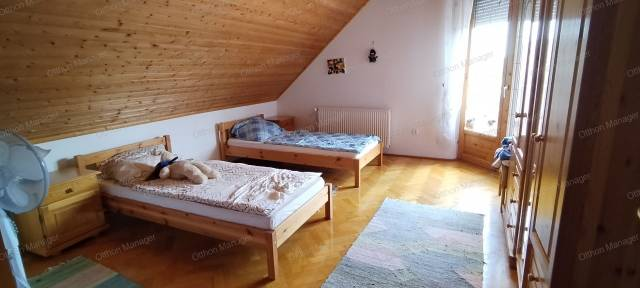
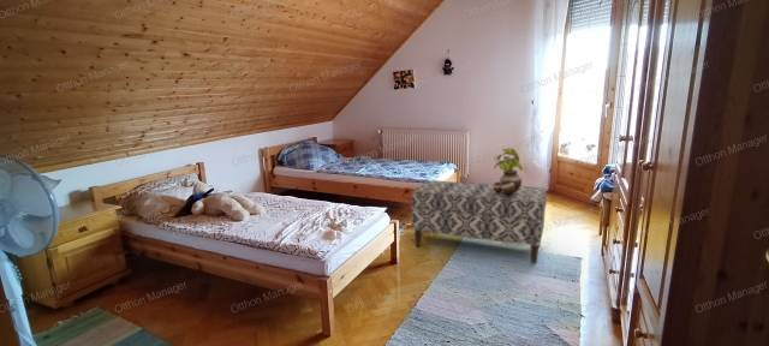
+ bench (477, 217)
+ potted plant (507, 169)
